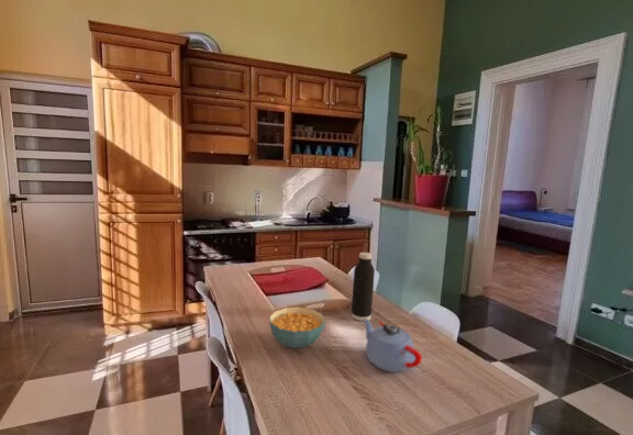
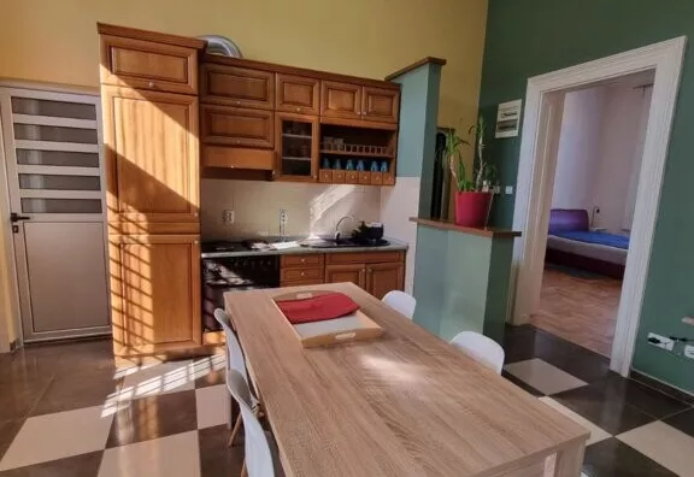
- teapot (388, 343)
- cereal bowl (296, 331)
- water bottle (363, 285)
